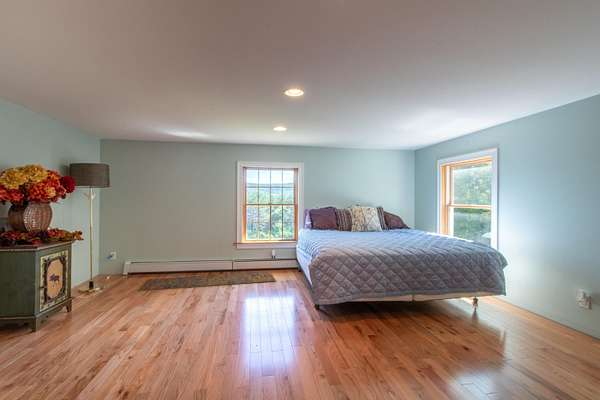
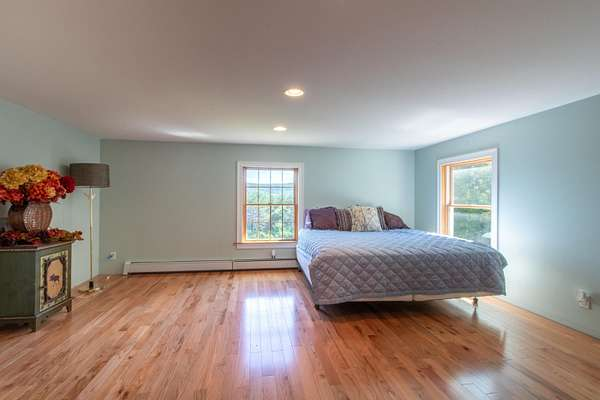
- rug (211, 280)
